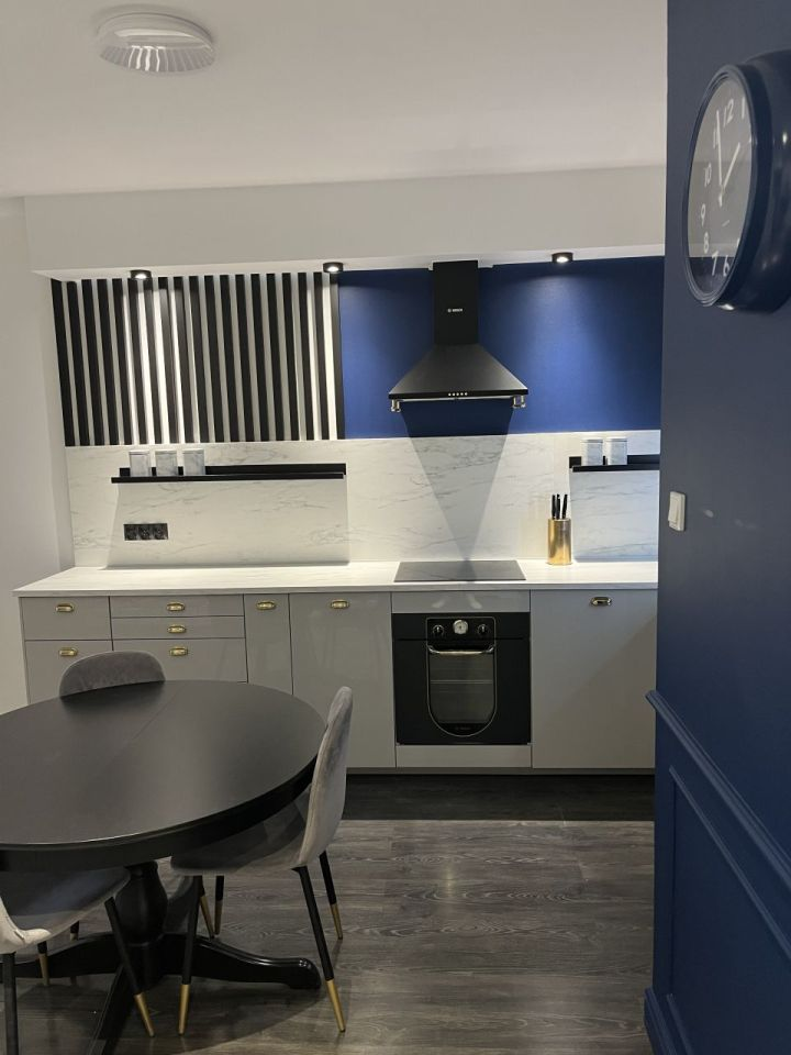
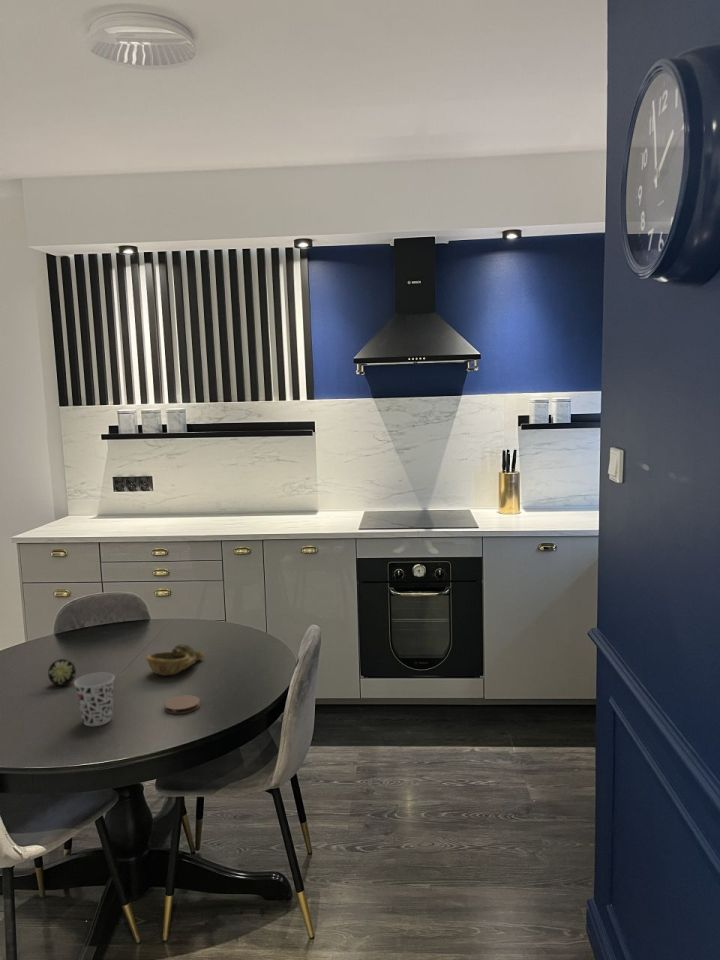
+ decorative bowl (177, 657)
+ coaster (182, 704)
+ cup (95, 700)
+ fruit (62, 670)
